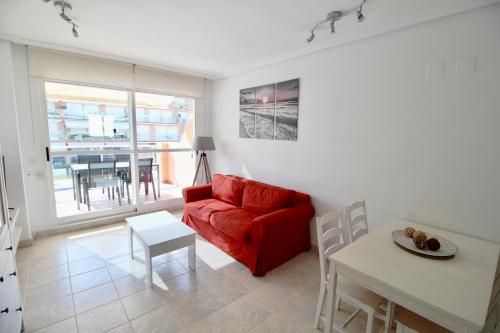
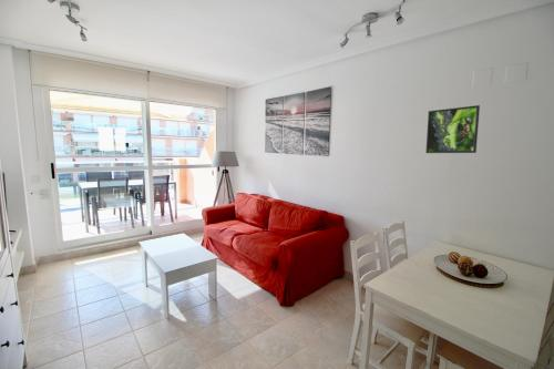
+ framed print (451, 131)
